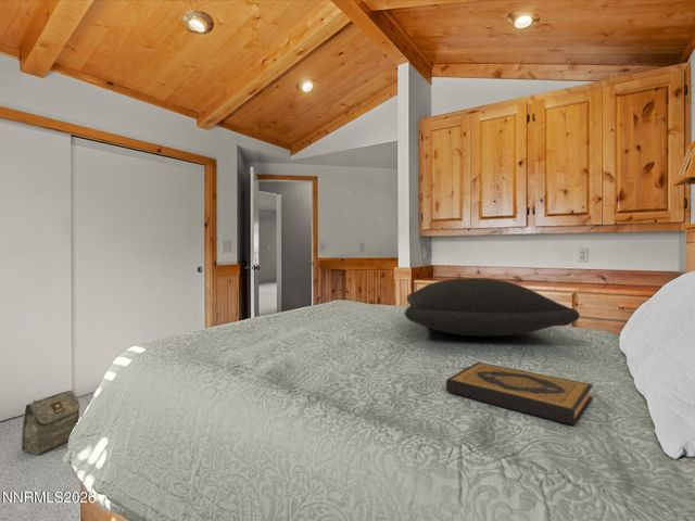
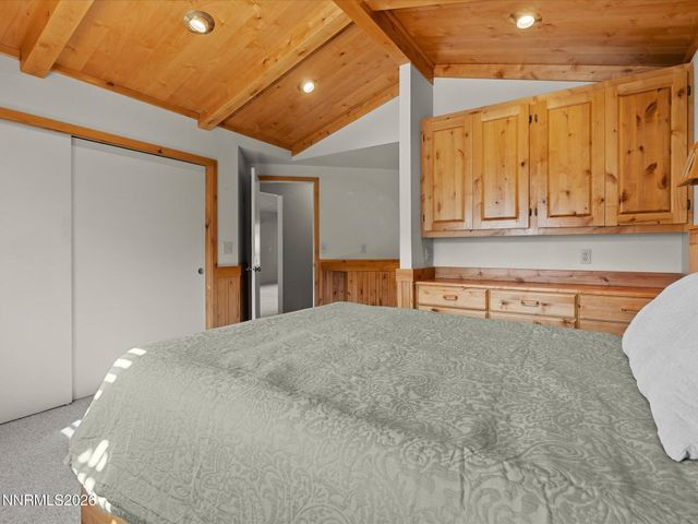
- pillow (475, 305)
- hardback book (517, 387)
- bag (52, 419)
